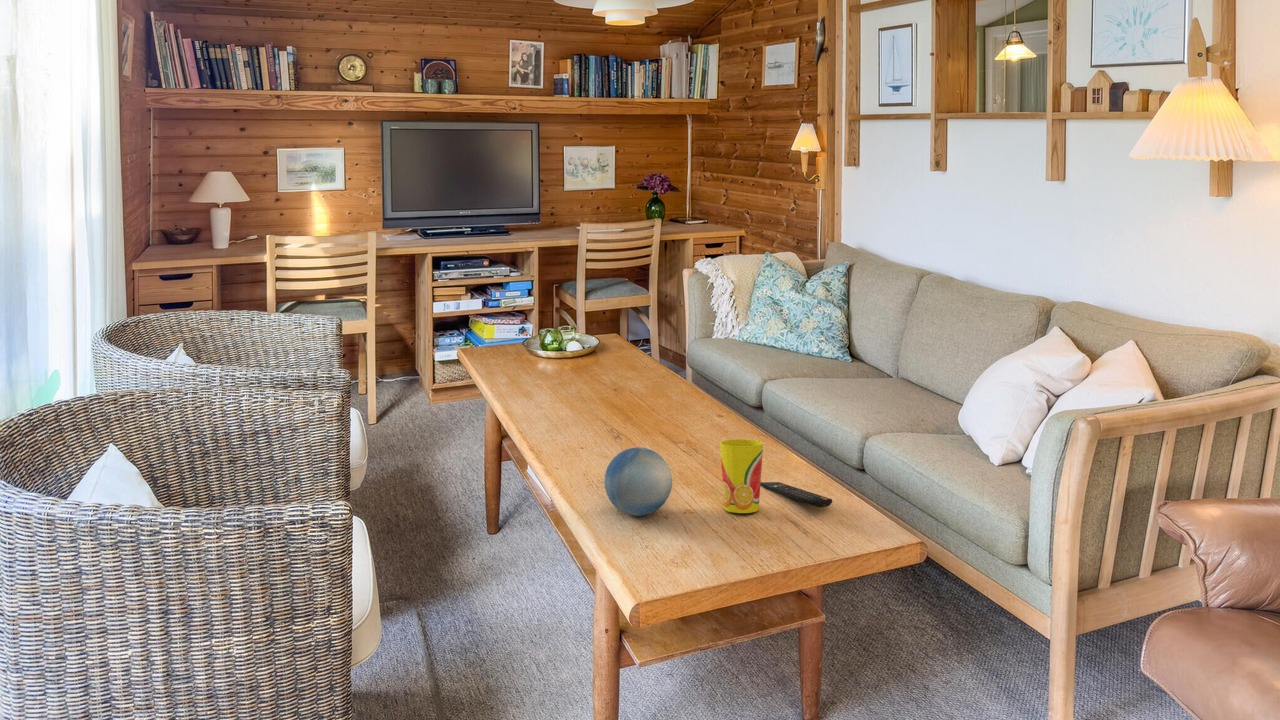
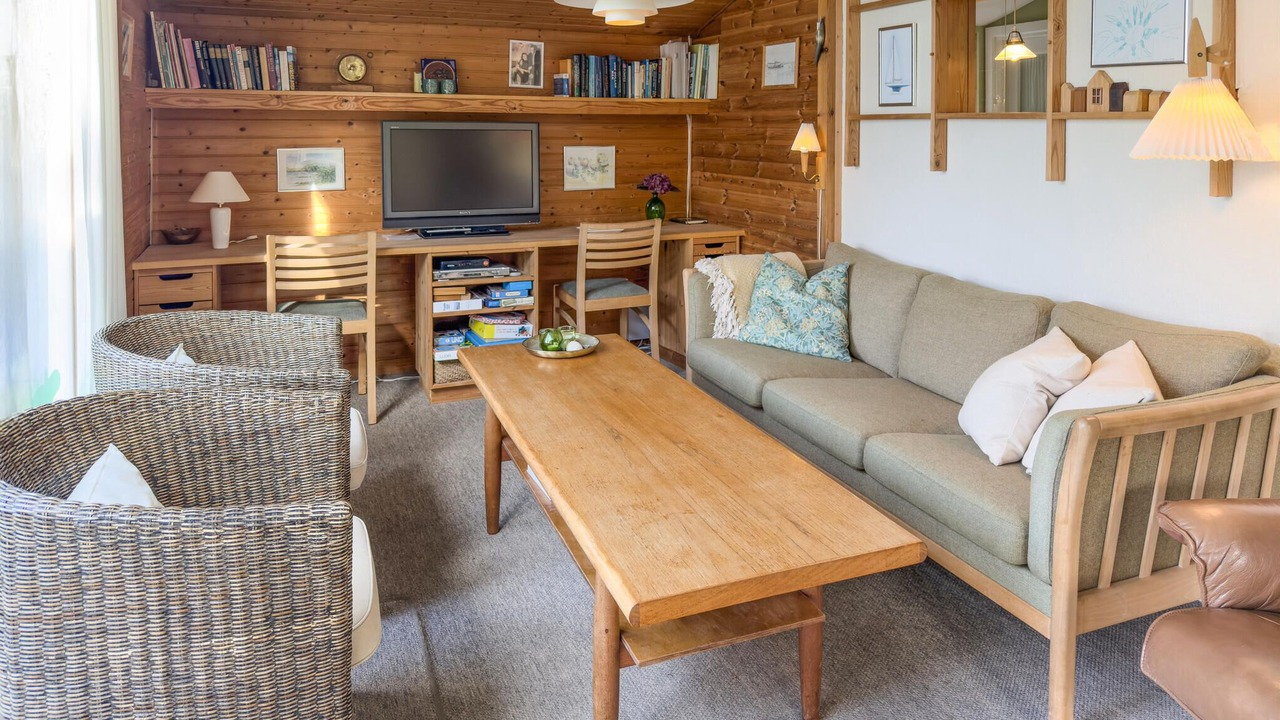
- cup (741, 476)
- decorative ball (638, 481)
- remote control (792, 493)
